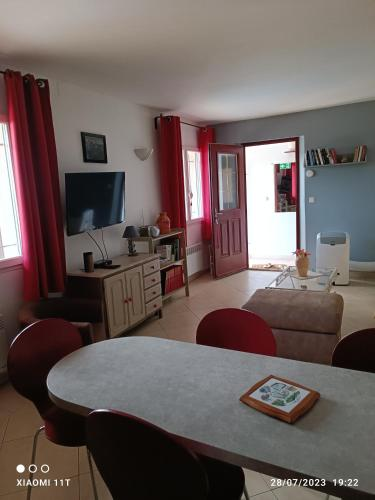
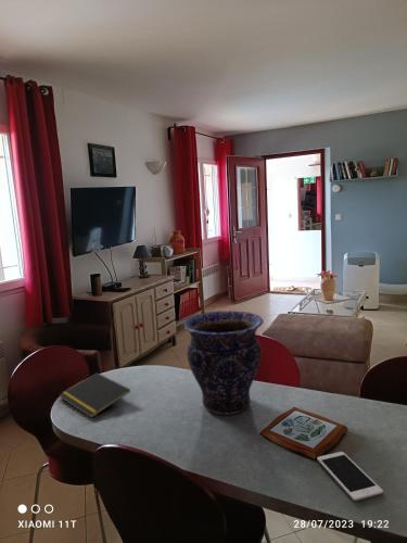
+ cell phone (347, 473)
+ vase (224, 363)
+ notepad (93, 393)
